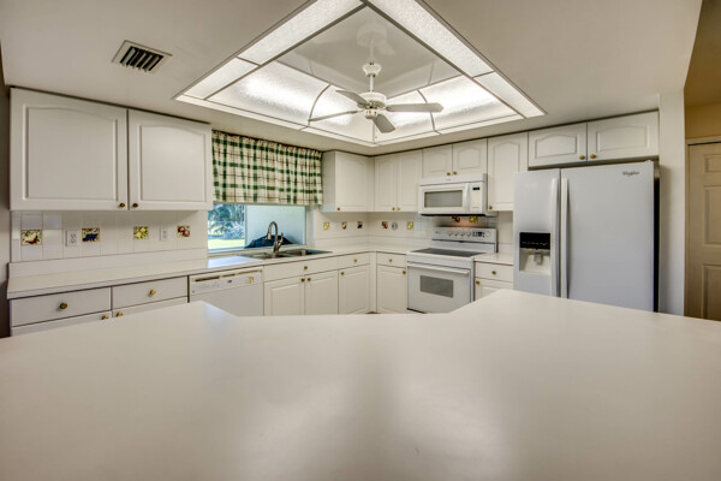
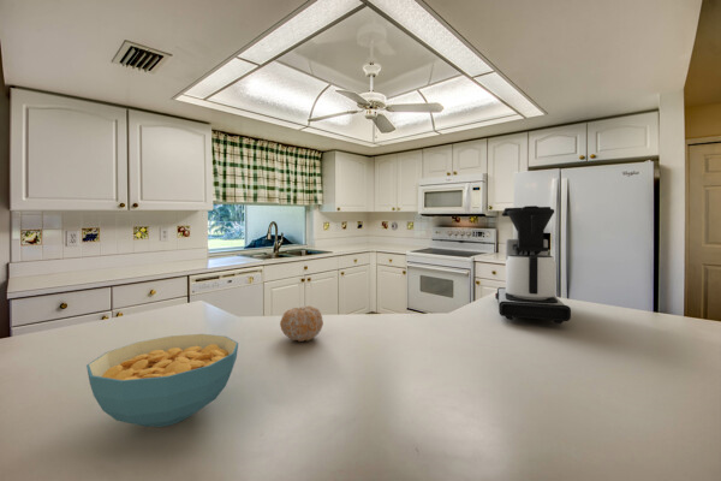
+ cereal bowl (169, 384)
+ fruit (302, 322)
+ coffee maker (528, 259)
